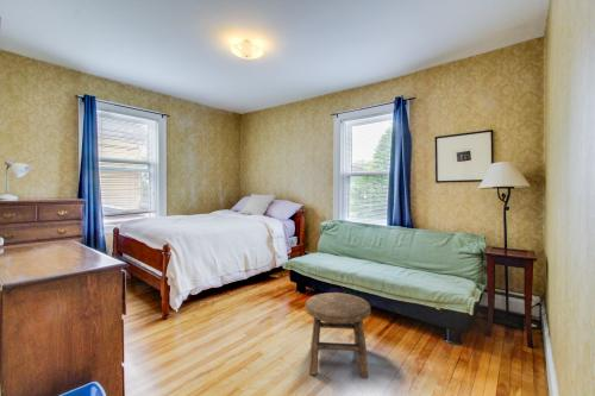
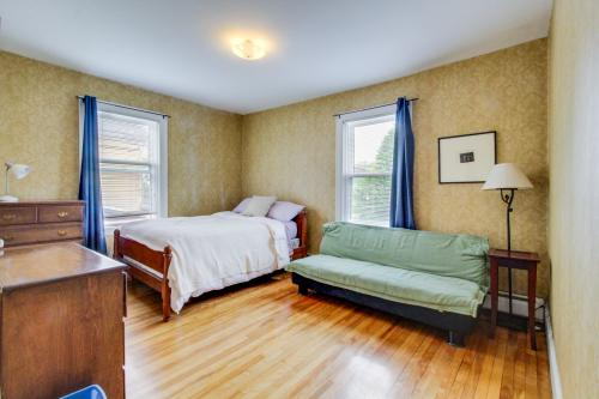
- stool (337, 327)
